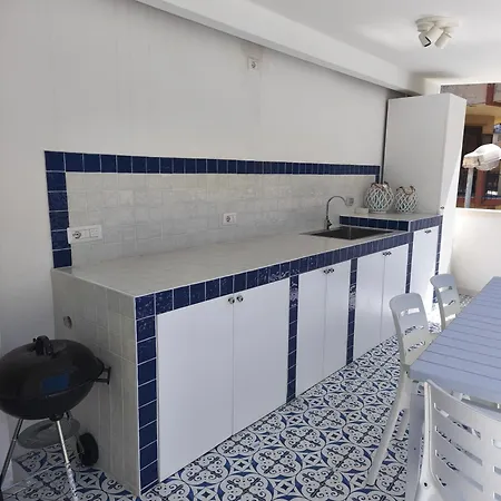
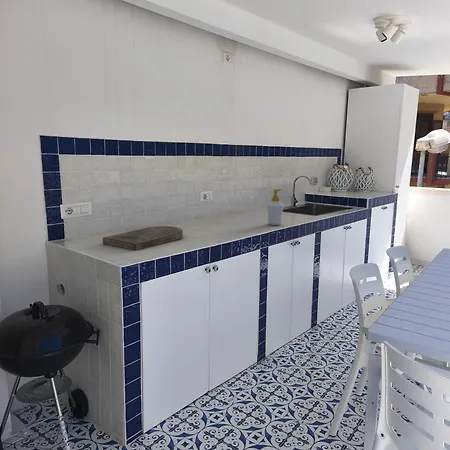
+ soap bottle (275, 206)
+ cutting board (149, 236)
